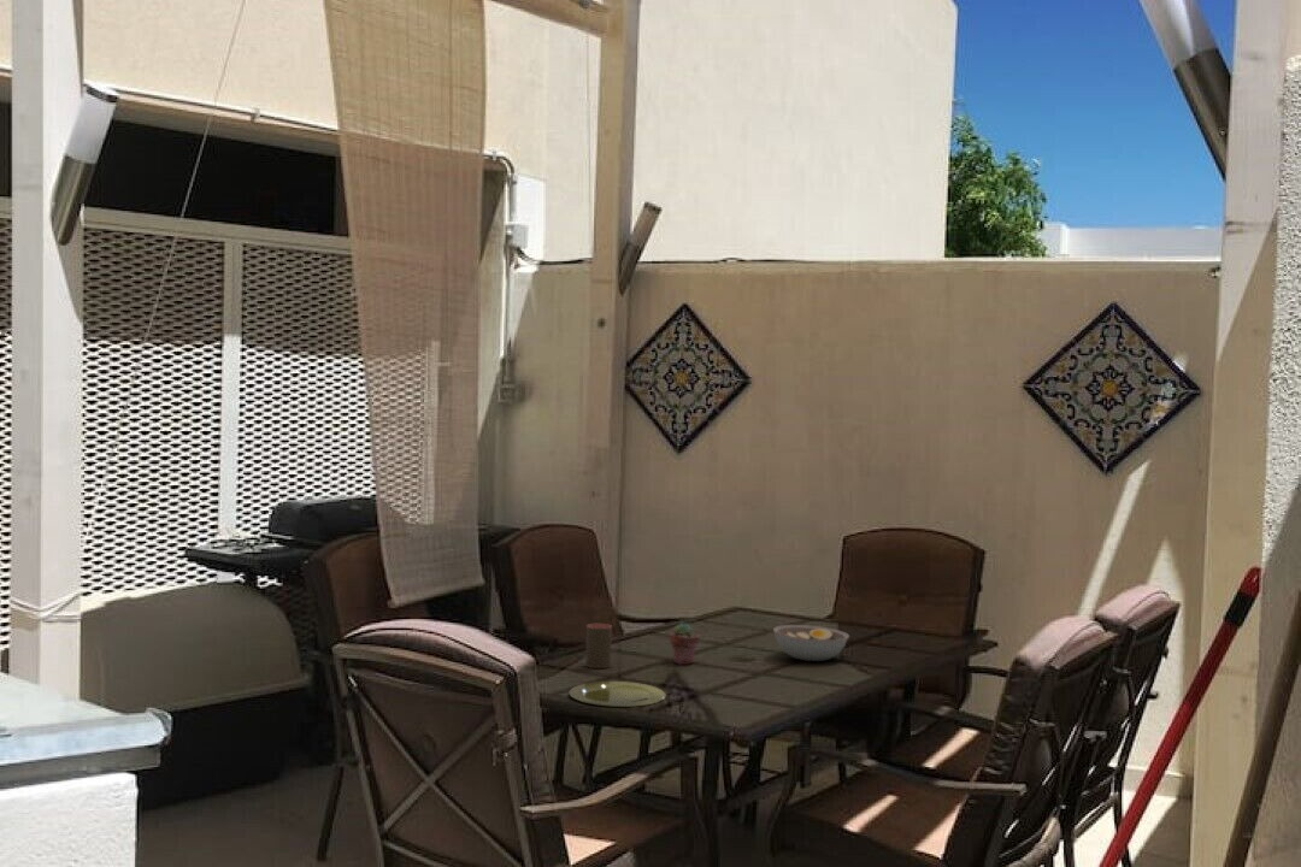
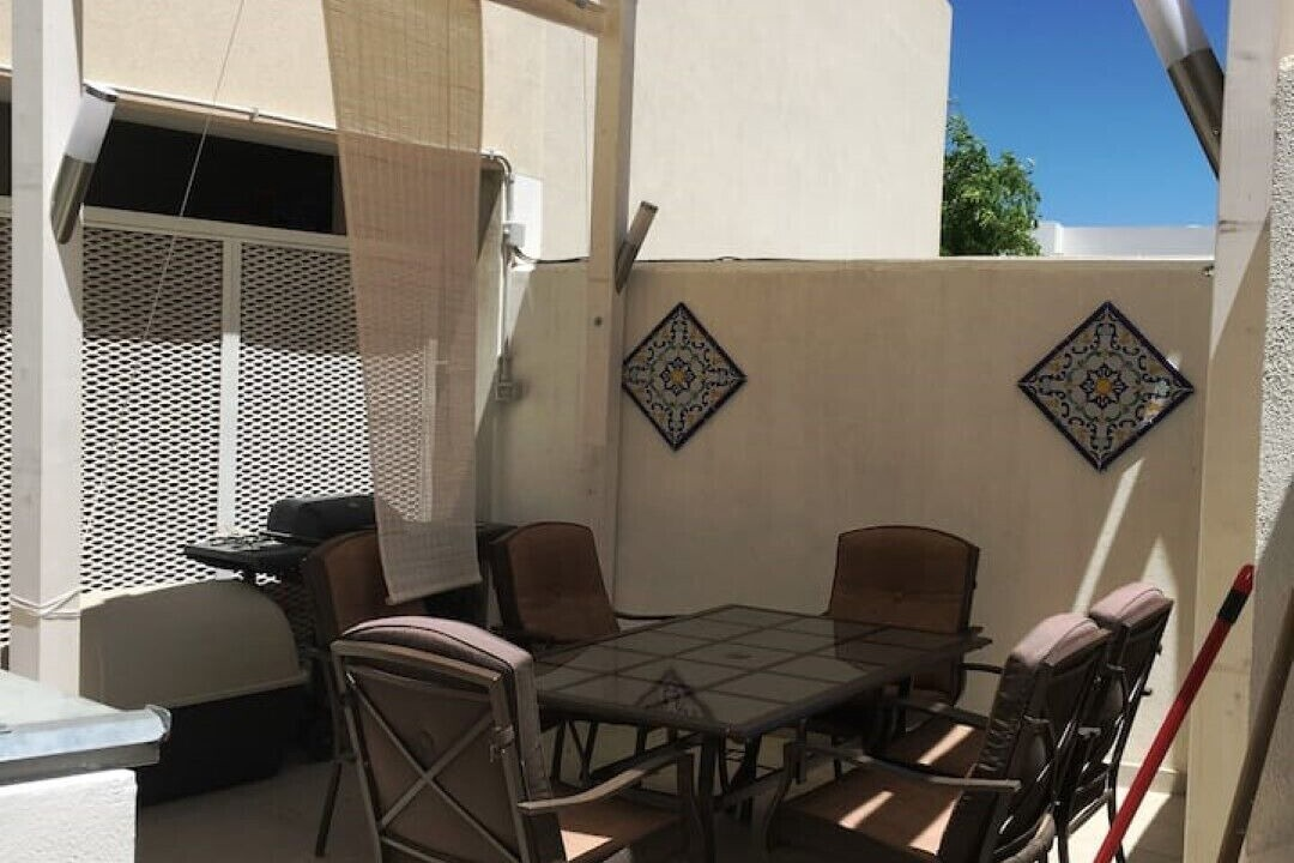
- potted succulent (684, 642)
- bowl (810, 644)
- plate (617, 694)
- cup (599, 645)
